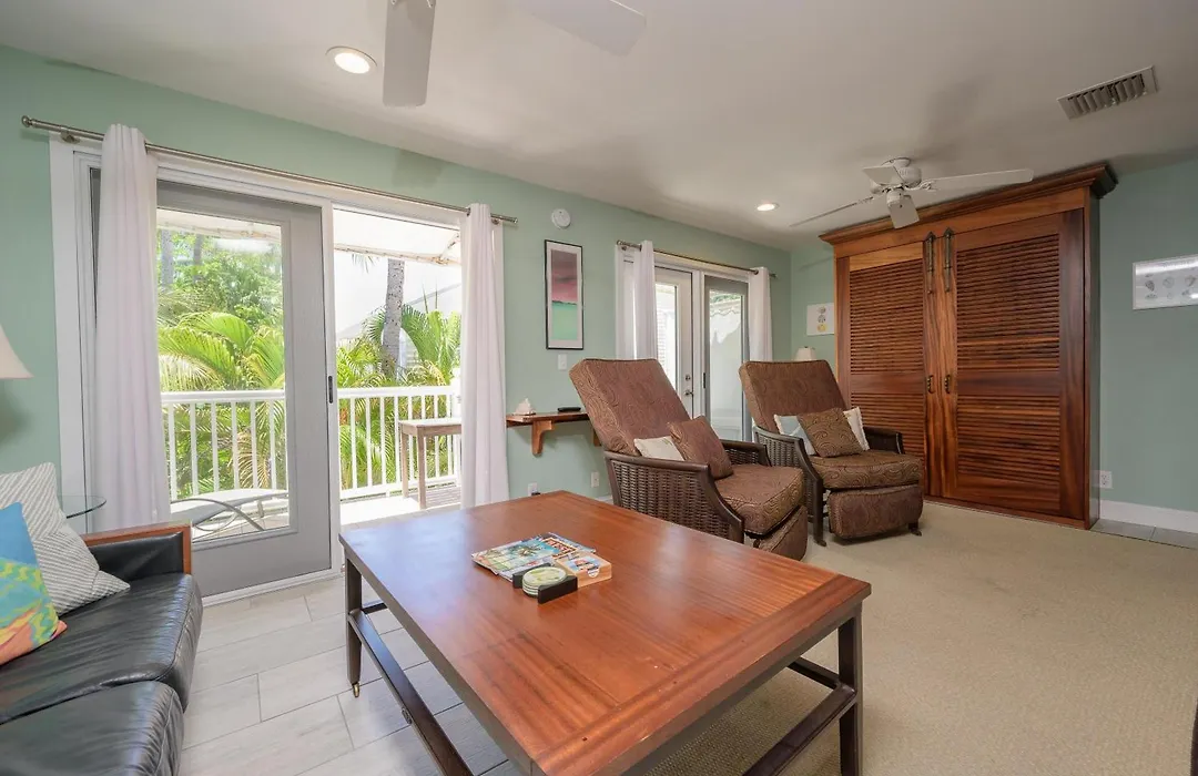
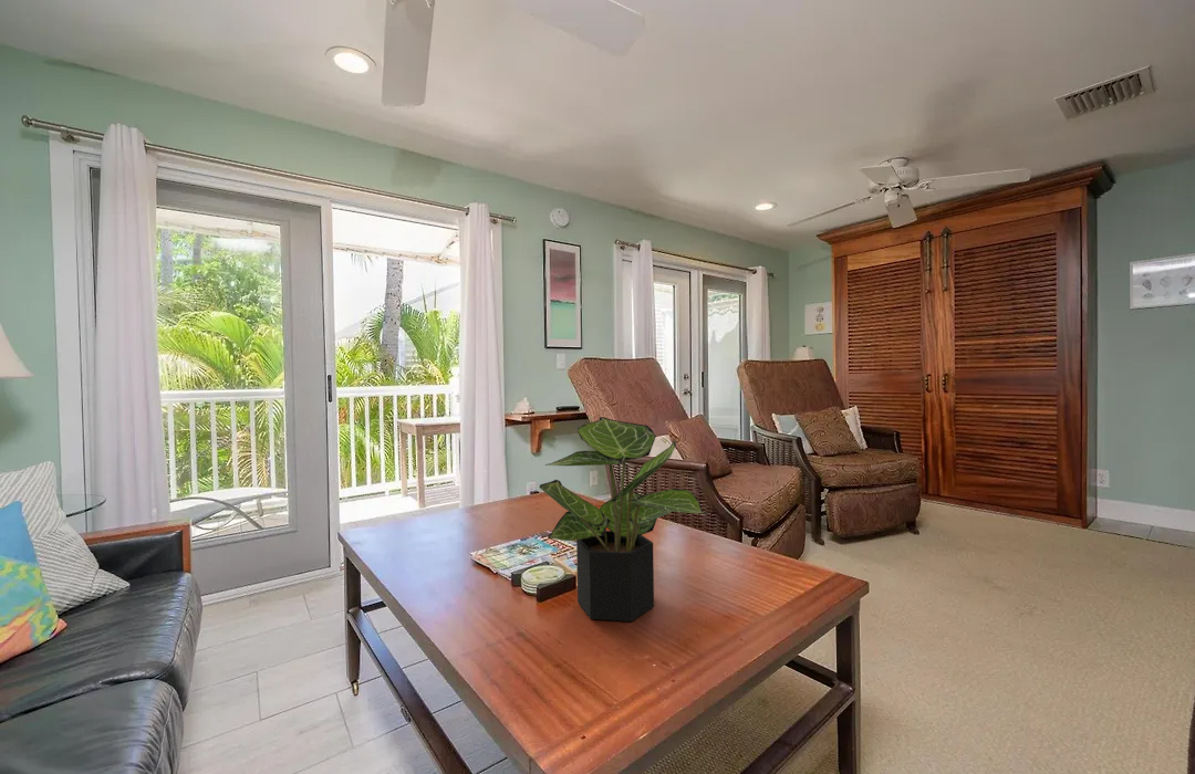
+ potted plant (625, 511)
